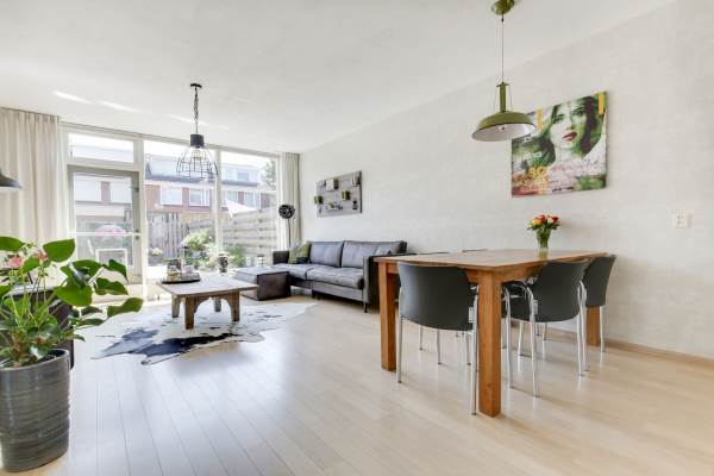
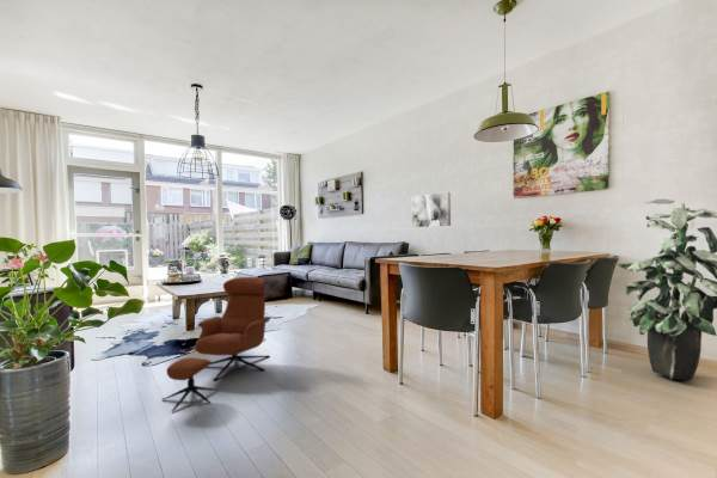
+ indoor plant (670, 287)
+ armchair (219, 330)
+ wall art (429, 210)
